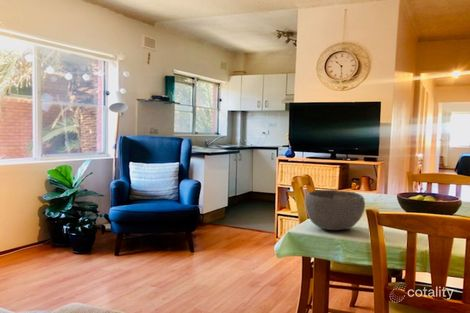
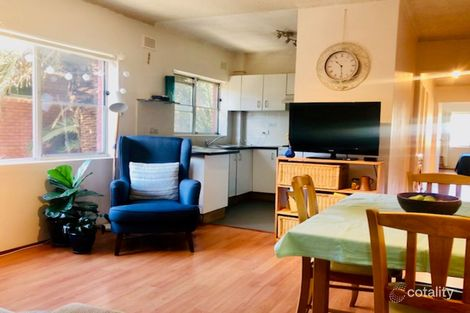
- bowl (334, 210)
